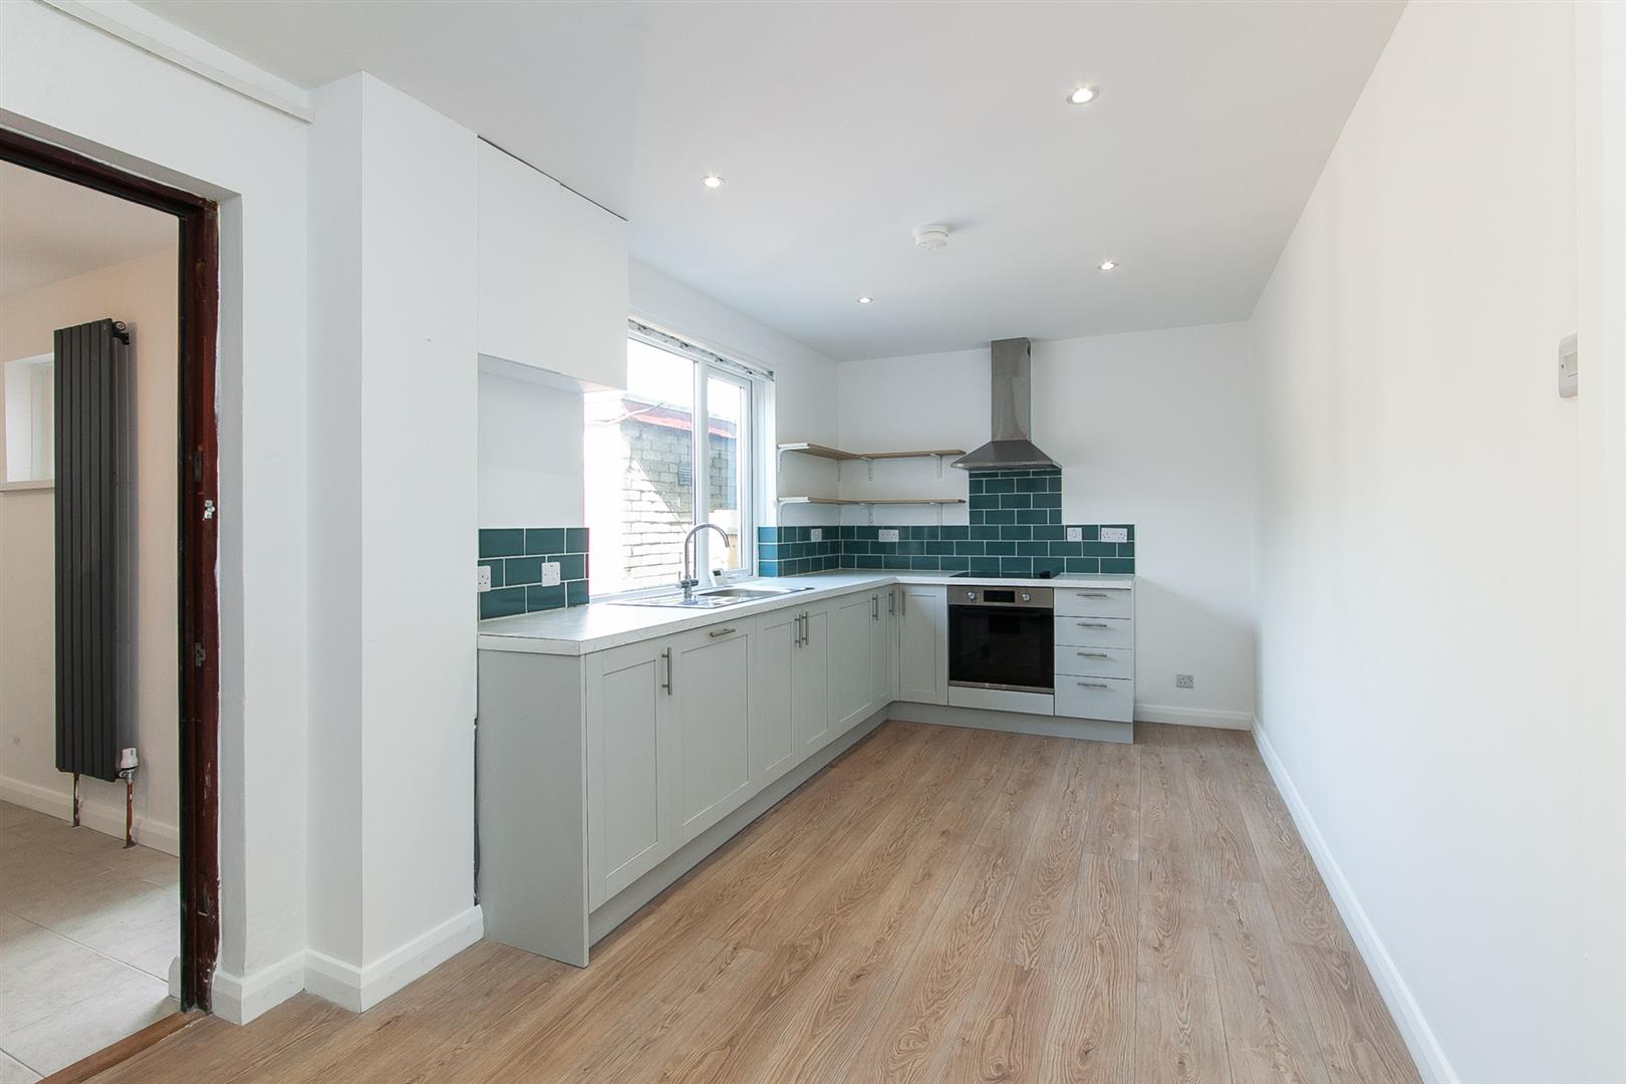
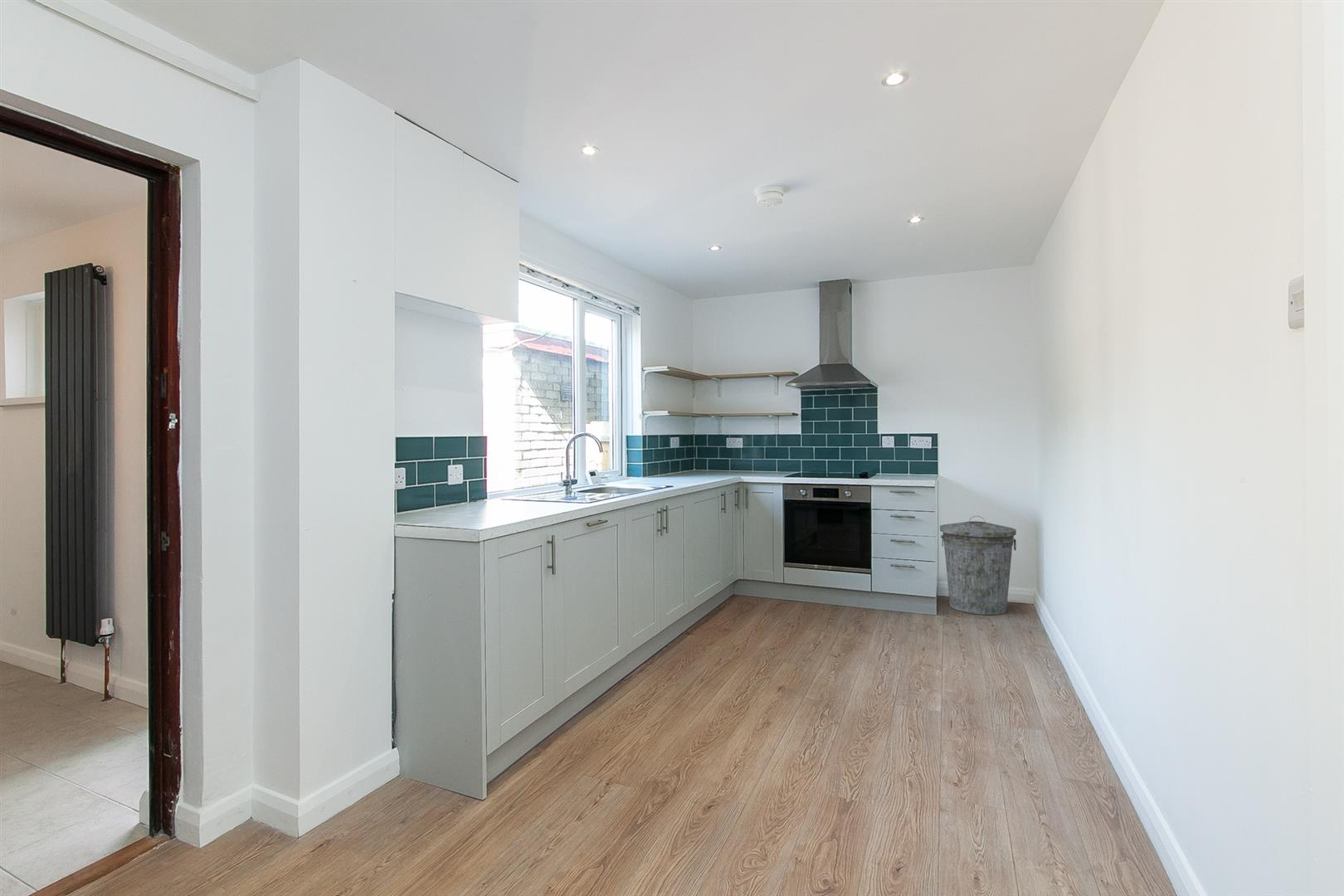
+ trash can (976, 562)
